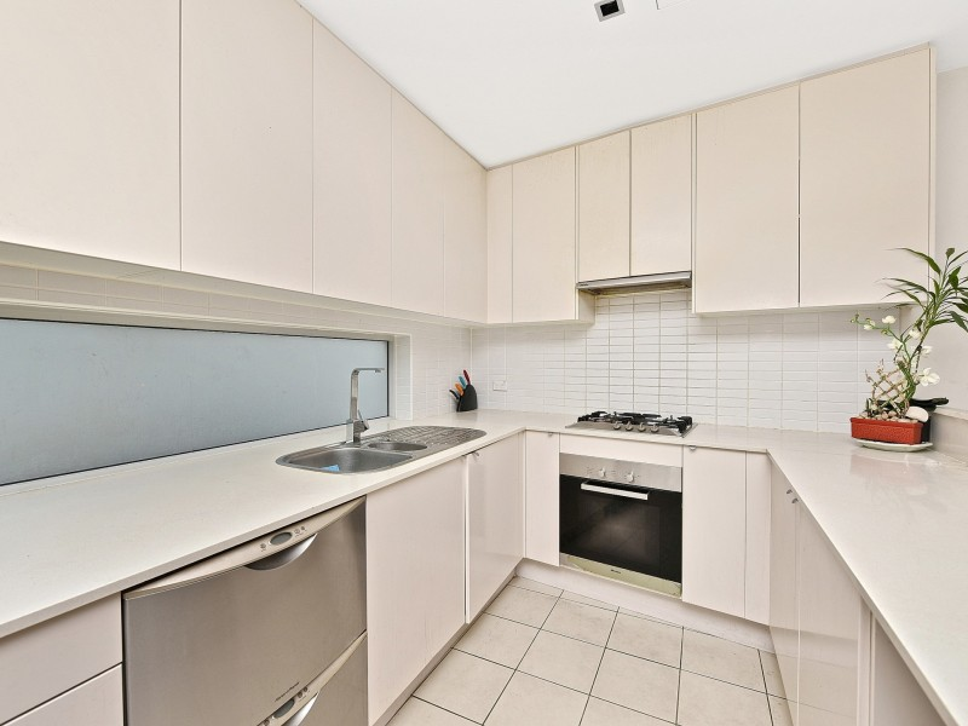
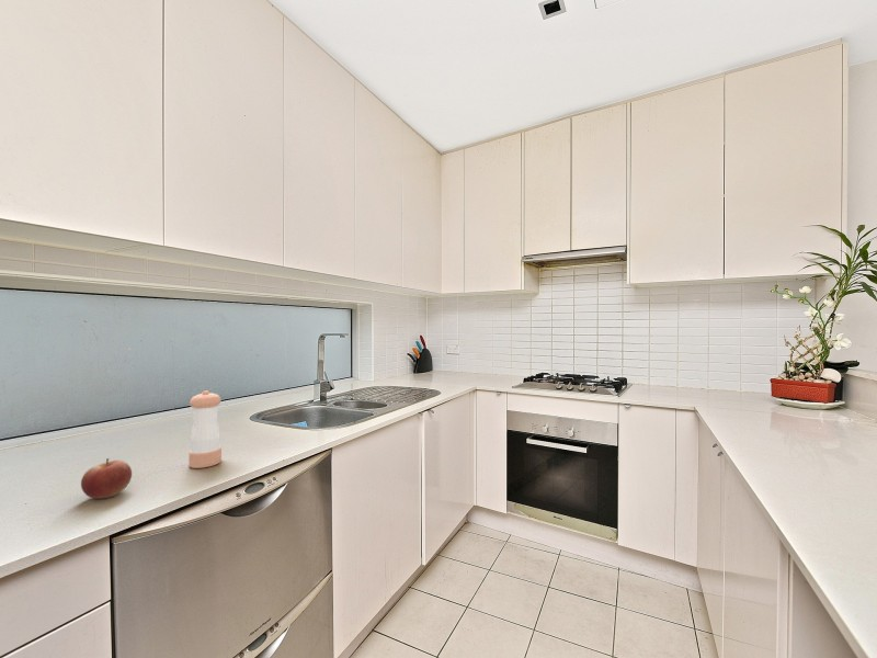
+ pepper shaker (205, 427)
+ apple (107, 476)
